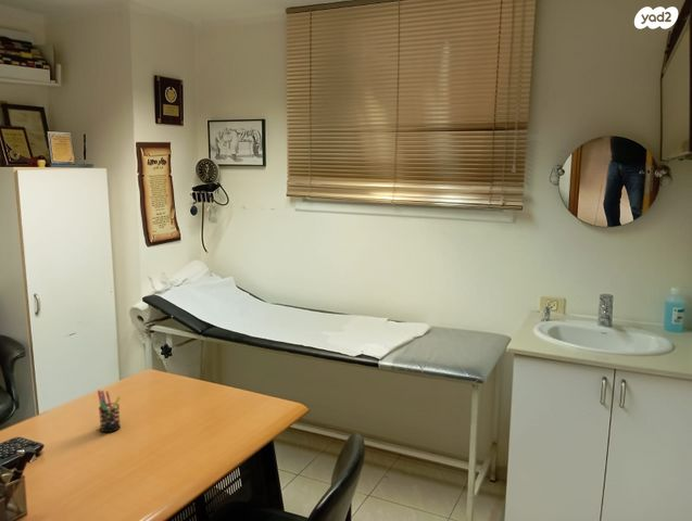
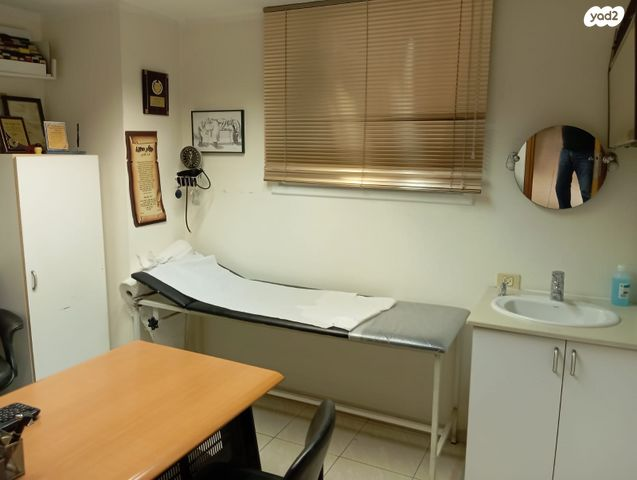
- pen holder (106, 410)
